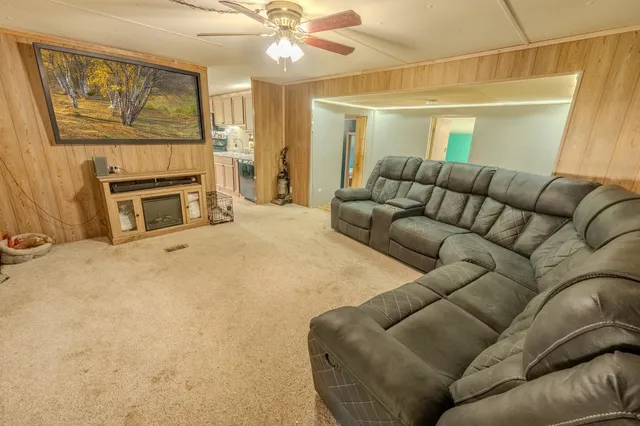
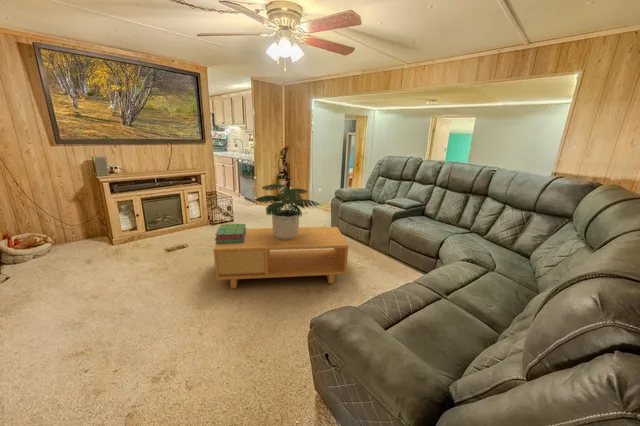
+ coffee table (283, 254)
+ stack of books (231, 232)
+ potted plant (287, 211)
